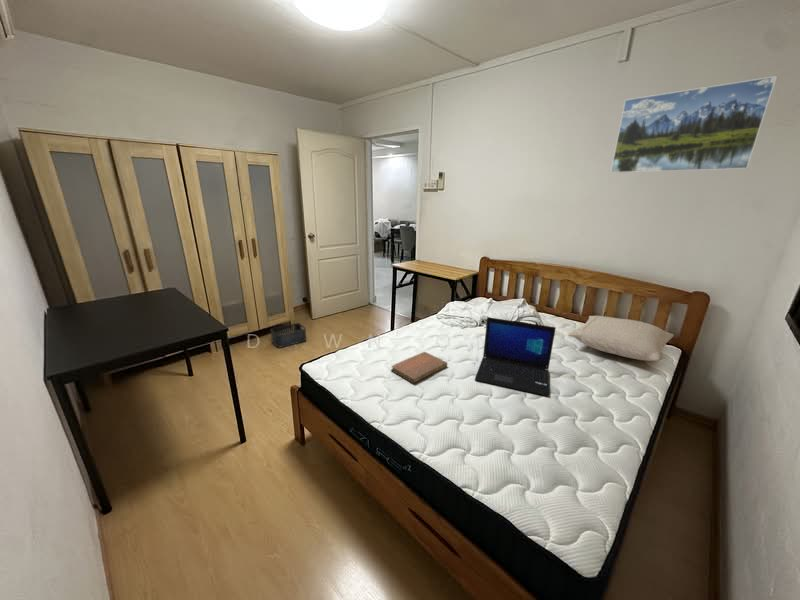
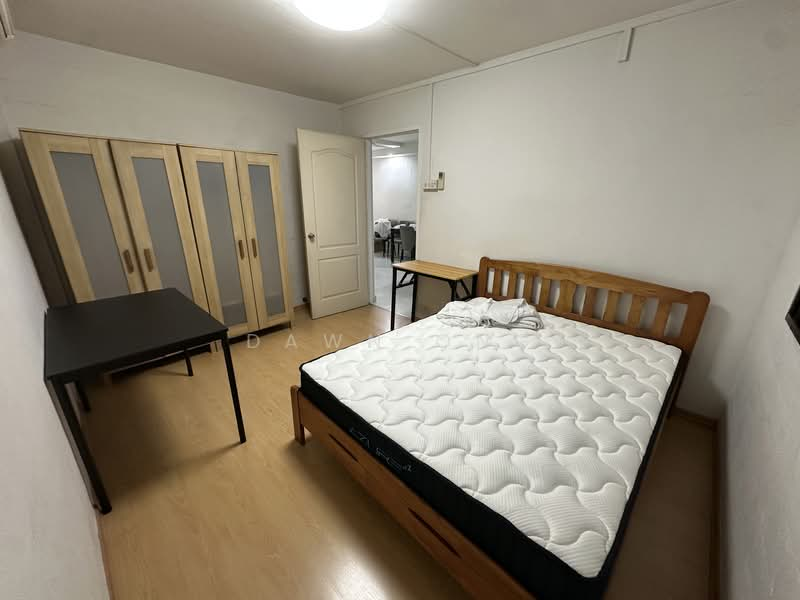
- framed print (681, 131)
- notebook (419, 366)
- storage bin (288, 334)
- pillow (619, 335)
- laptop (515, 353)
